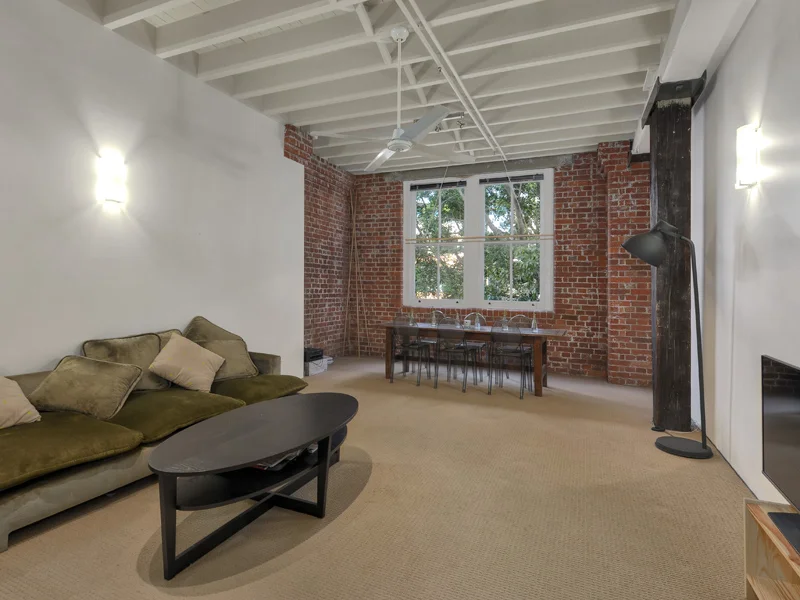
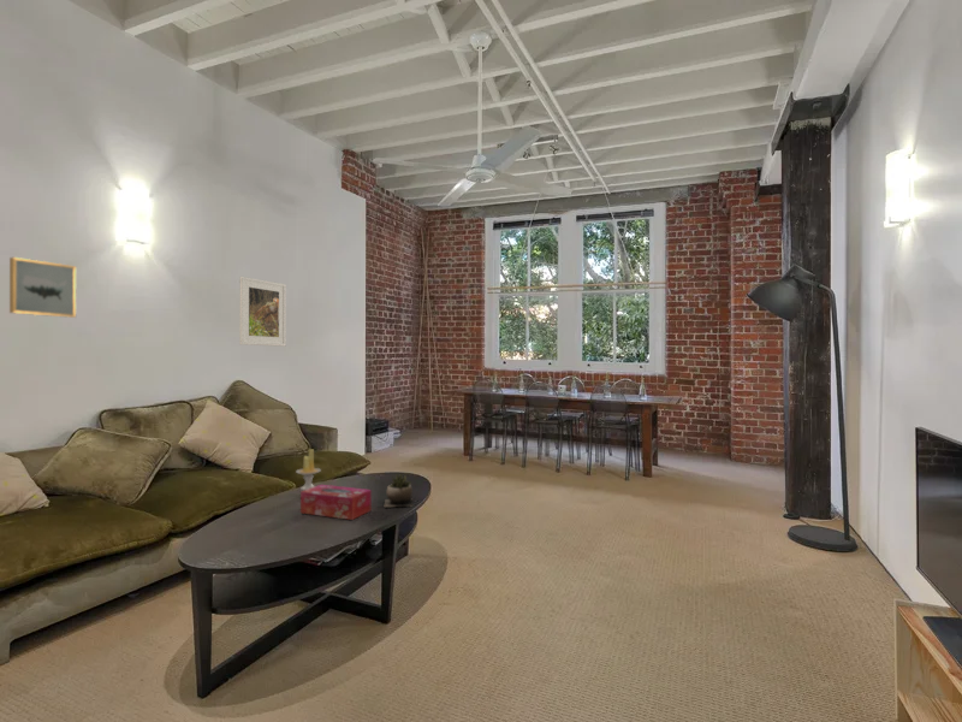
+ candle (308, 472)
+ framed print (263, 313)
+ tissue box (335, 501)
+ wall art (43, 288)
+ succulent plant (398, 487)
